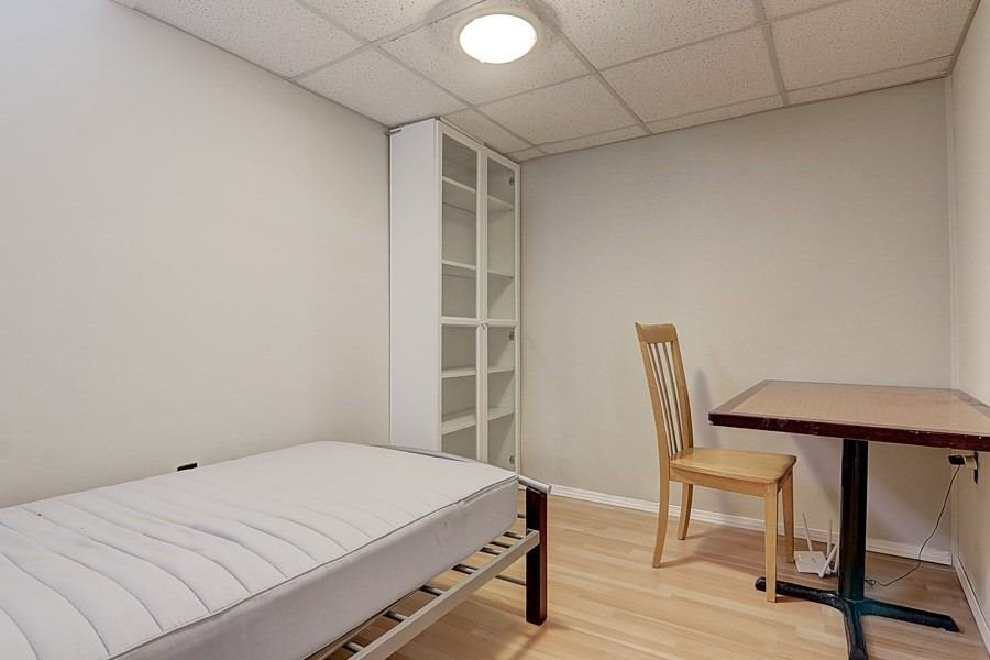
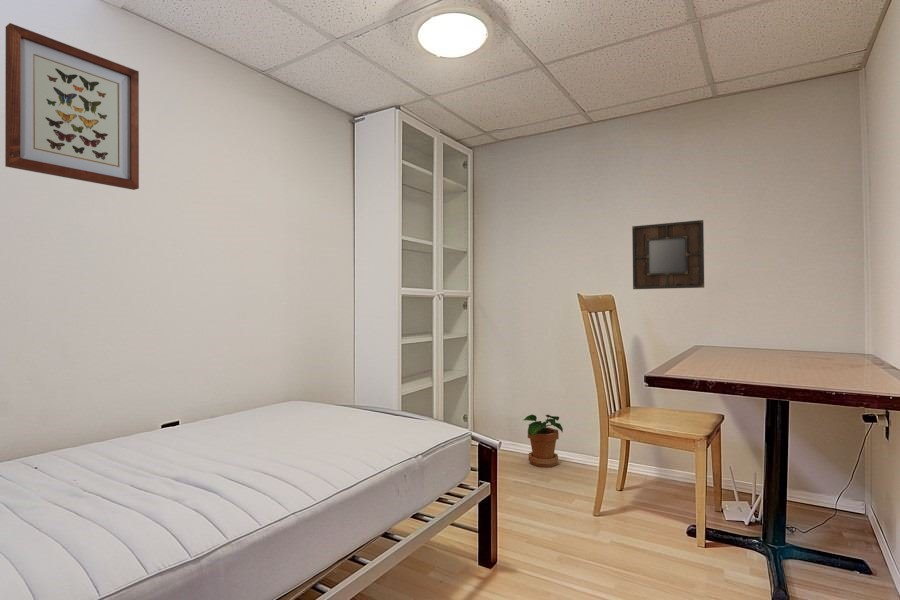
+ home mirror (667, 255)
+ potted plant (539, 440)
+ wall art (78, 114)
